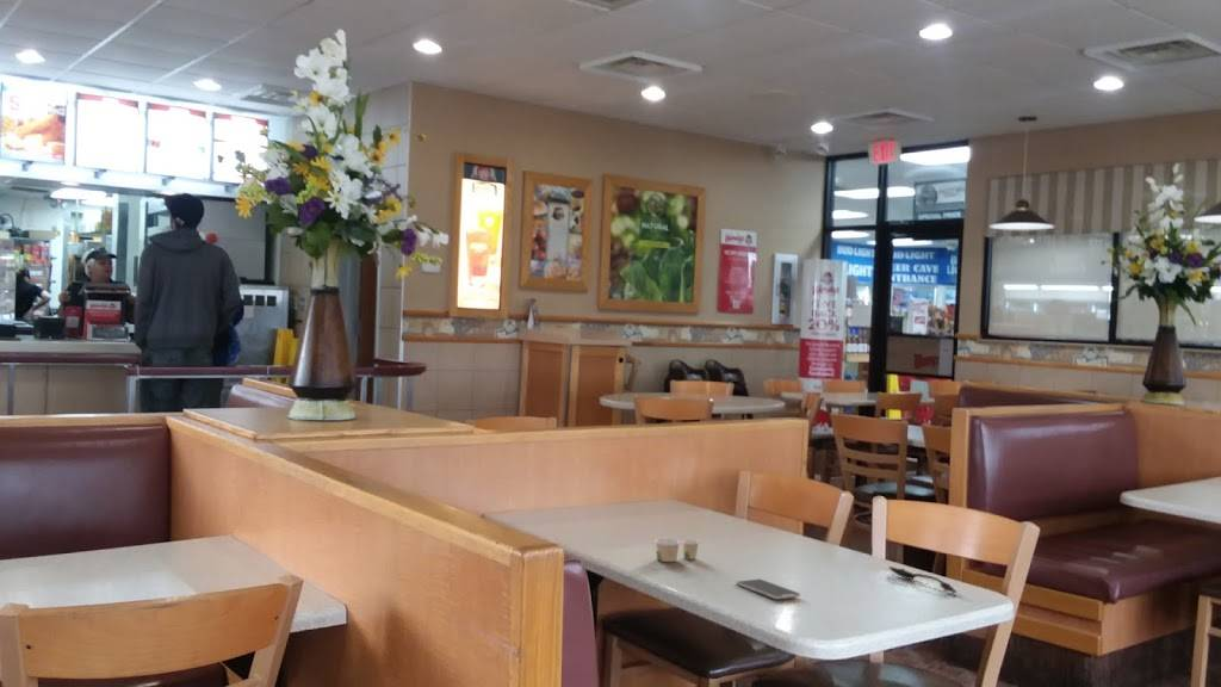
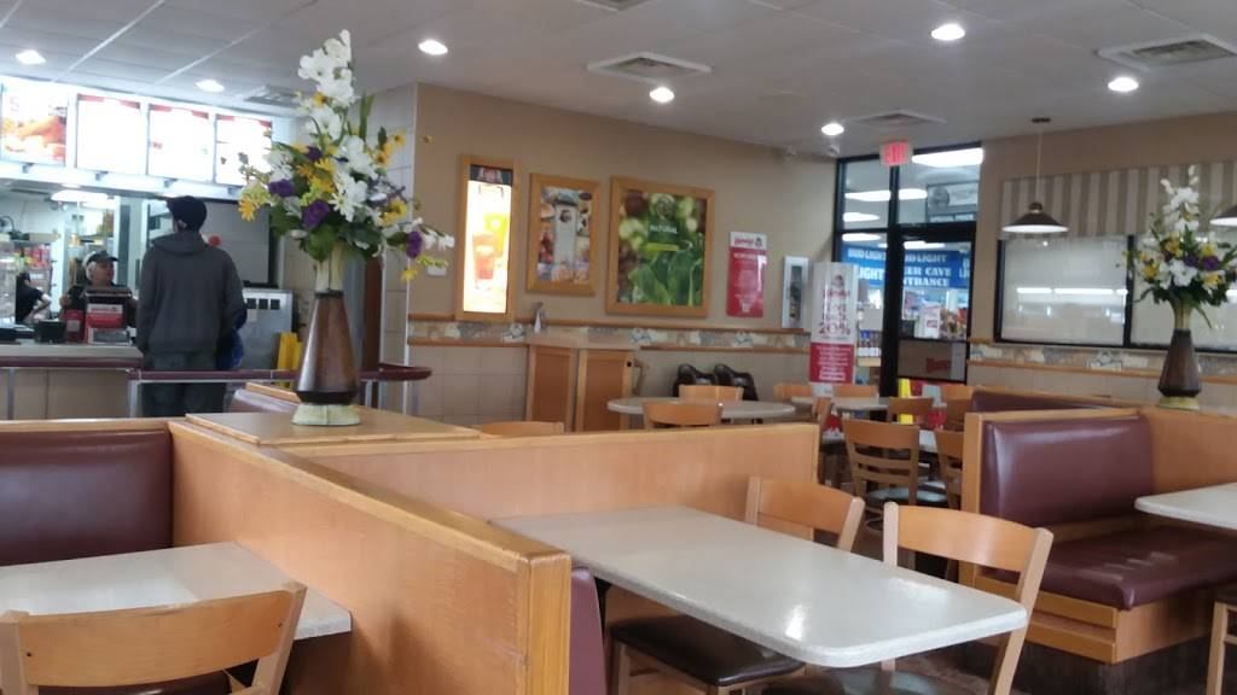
- spoon (921, 576)
- smartphone (767, 588)
- paper cup (676, 549)
